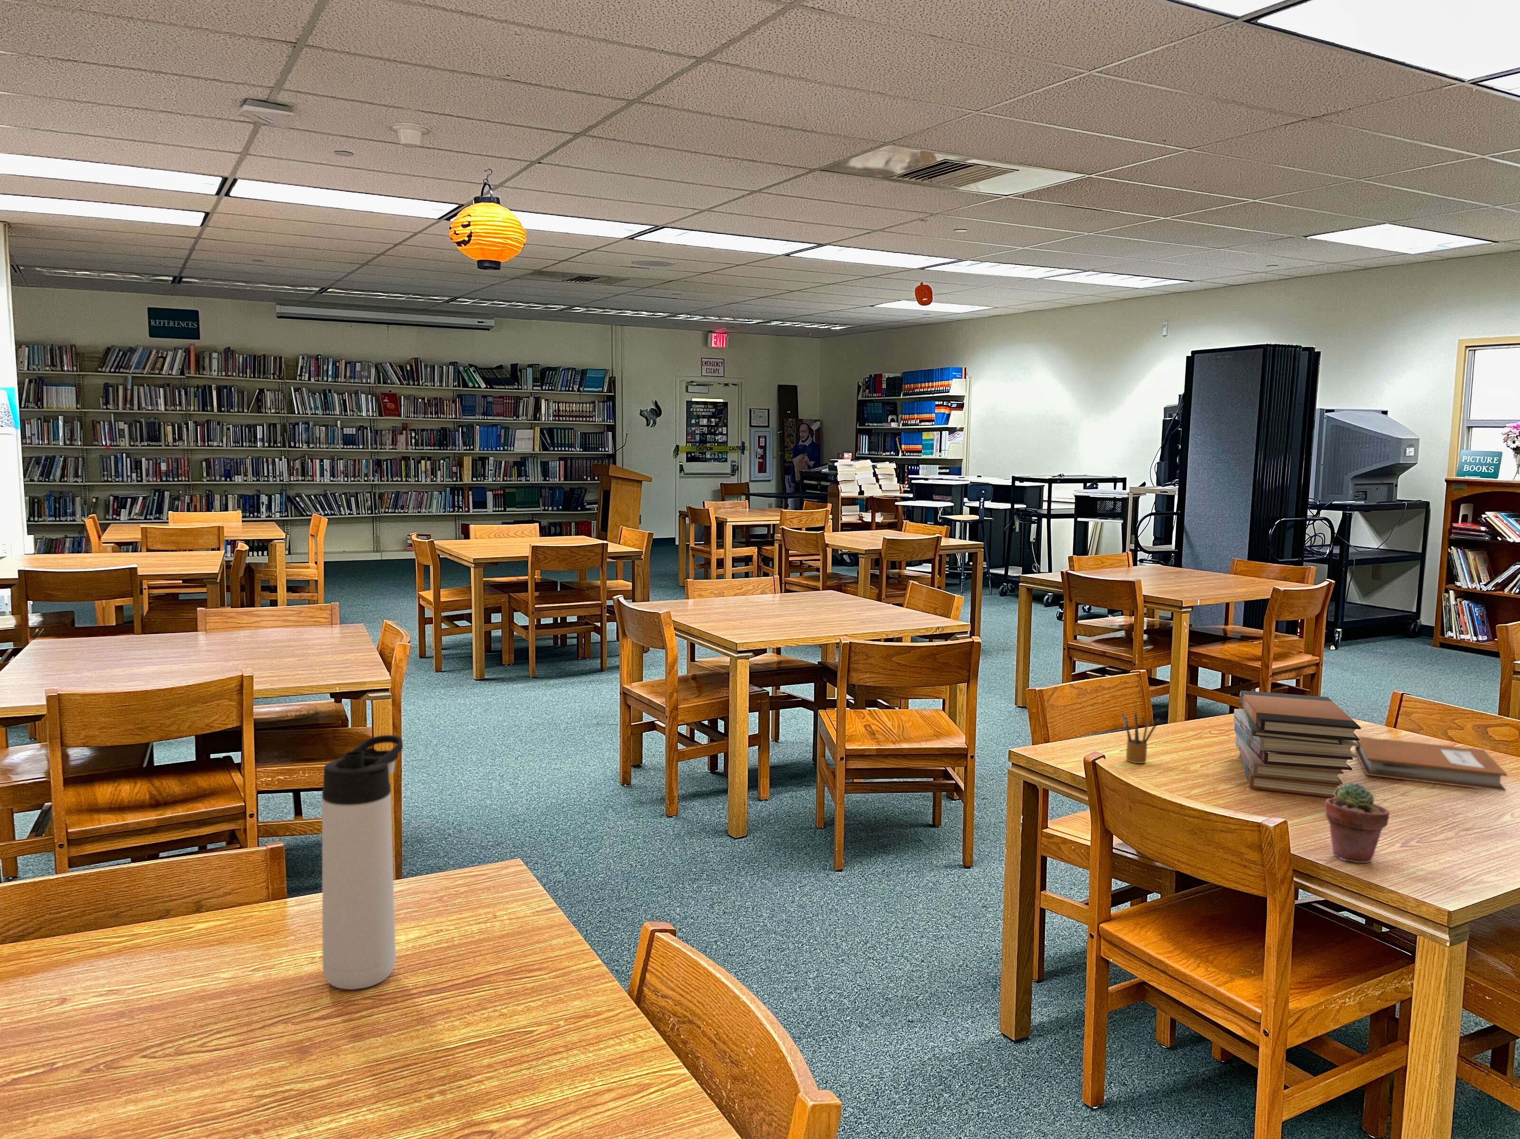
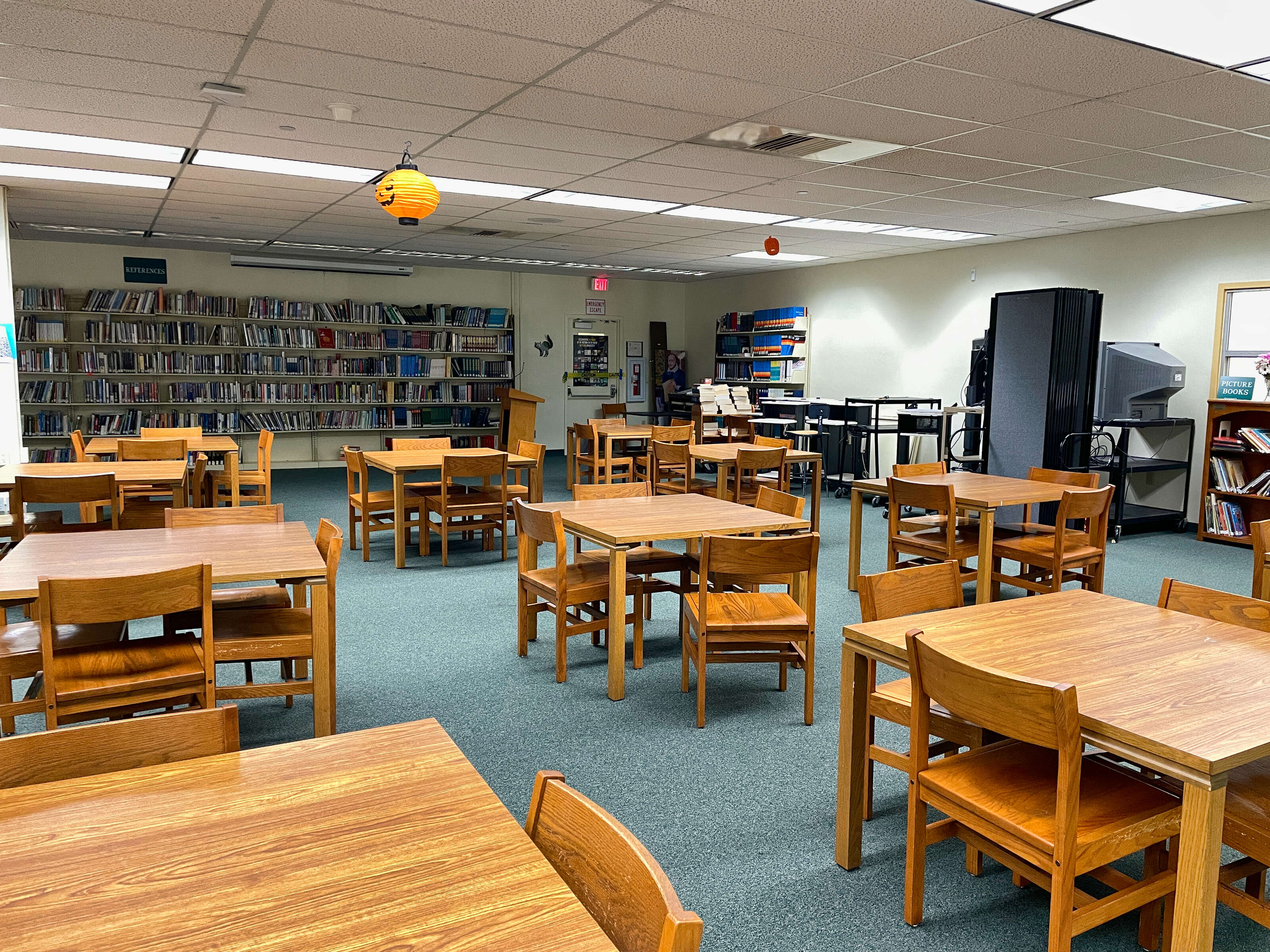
- potted succulent (1355, 820)
- notebook (1429, 761)
- thermos bottle (366, 859)
- book stack (1291, 741)
- pencil box (1138, 737)
